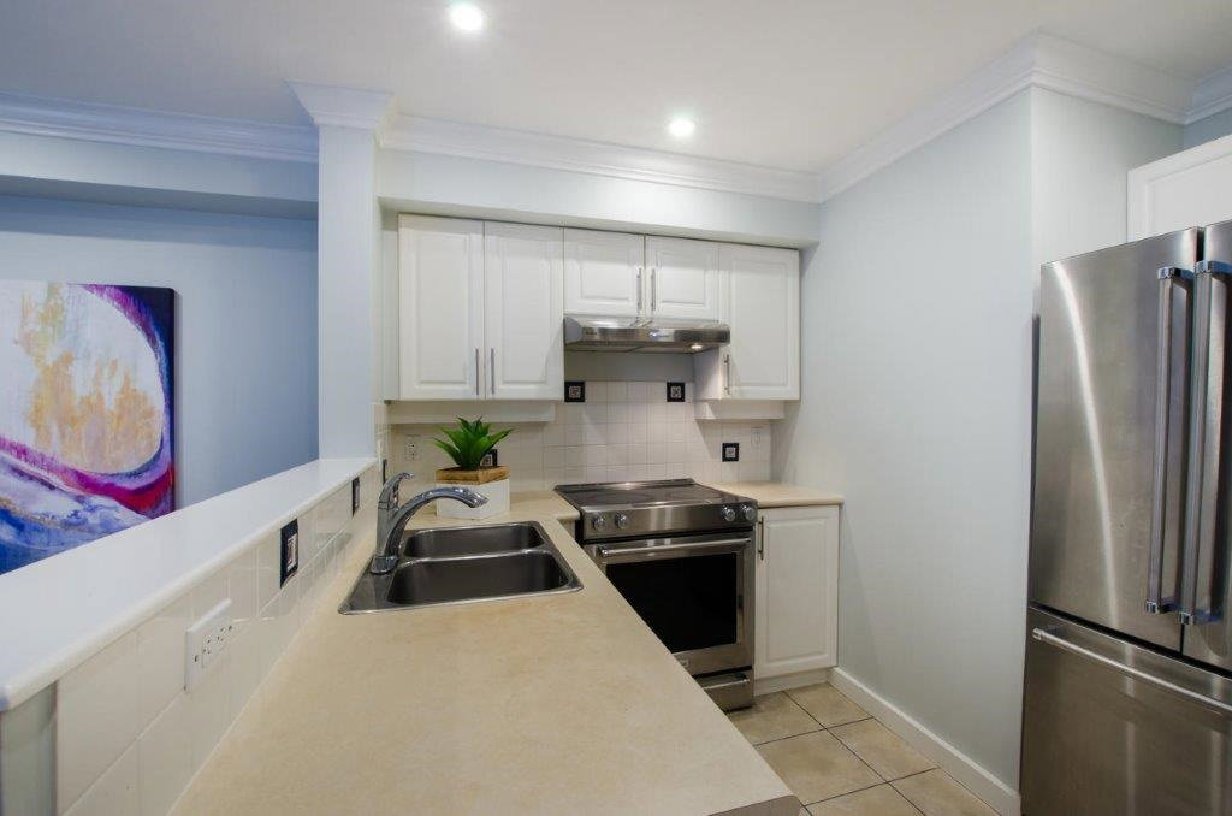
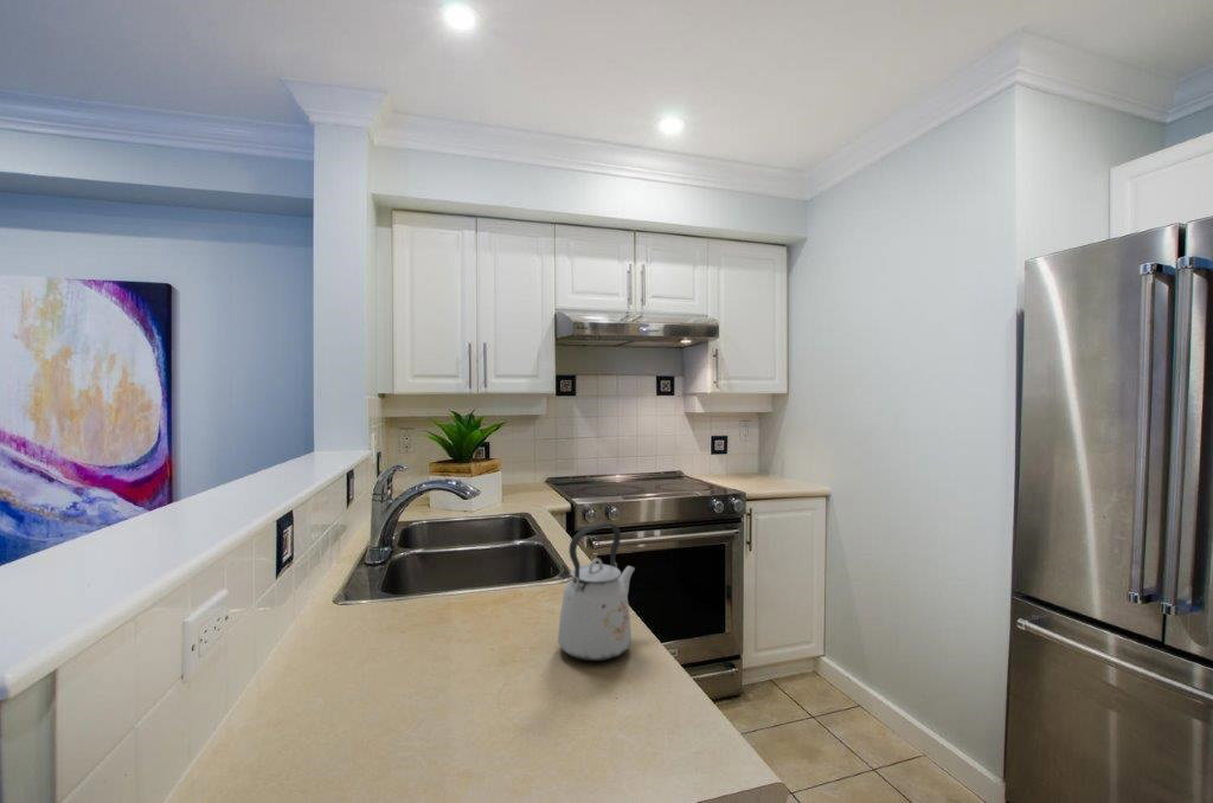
+ kettle (604, 583)
